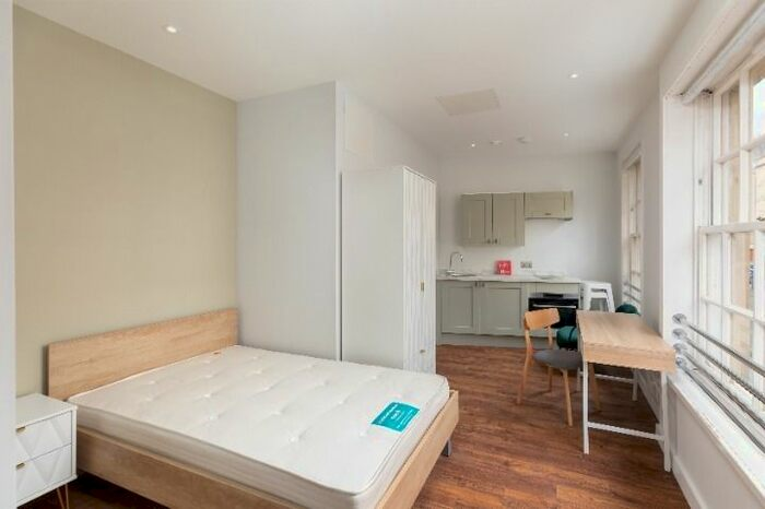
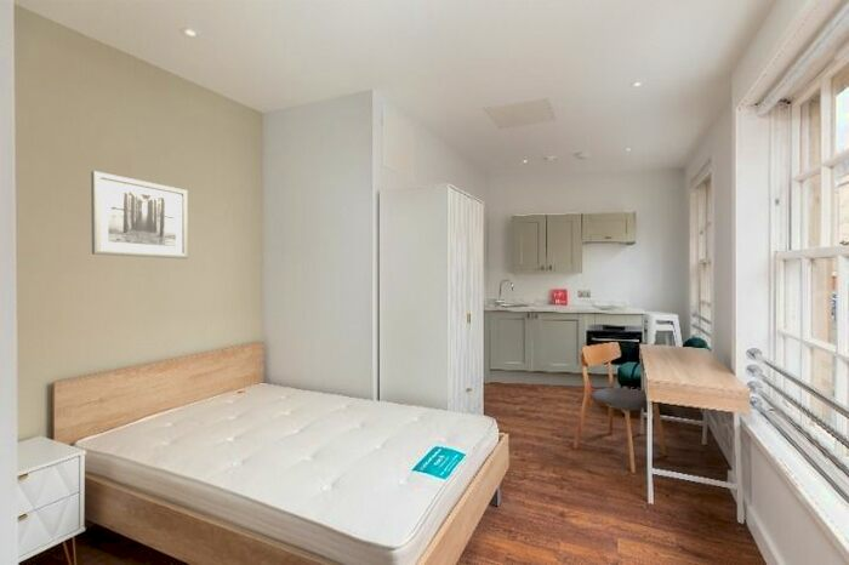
+ wall art (144, 218)
